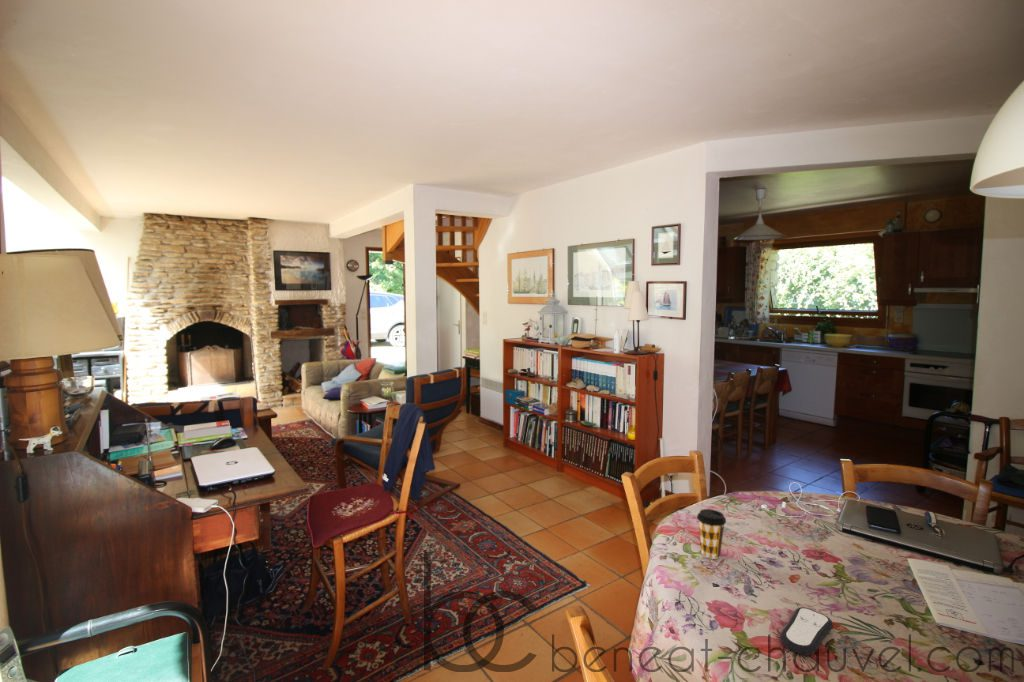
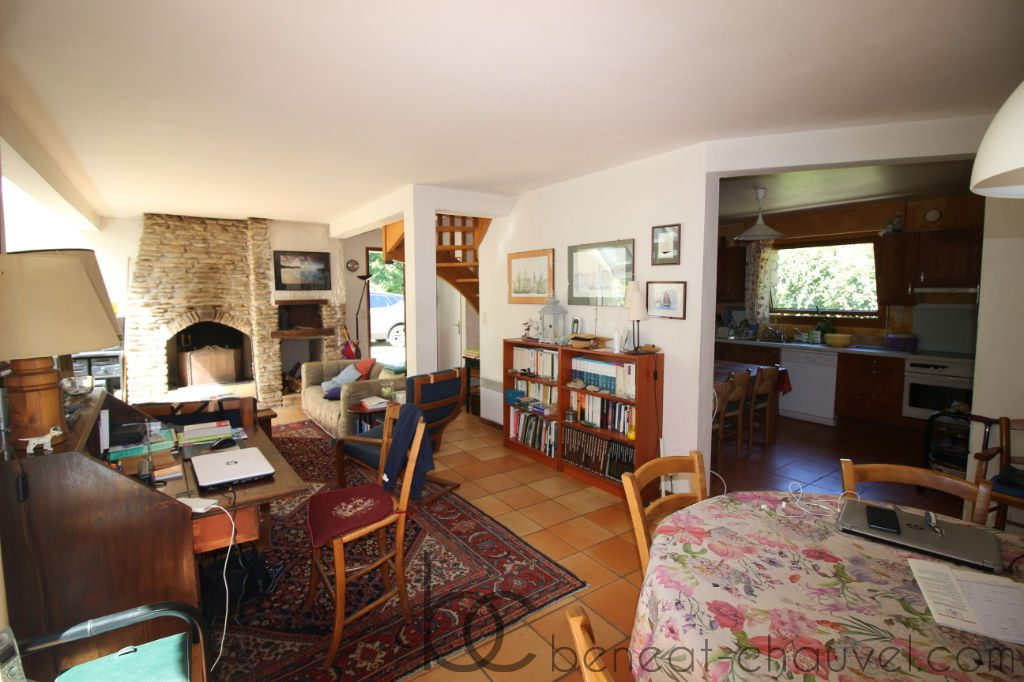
- coffee cup (711, 534)
- remote control (805, 630)
